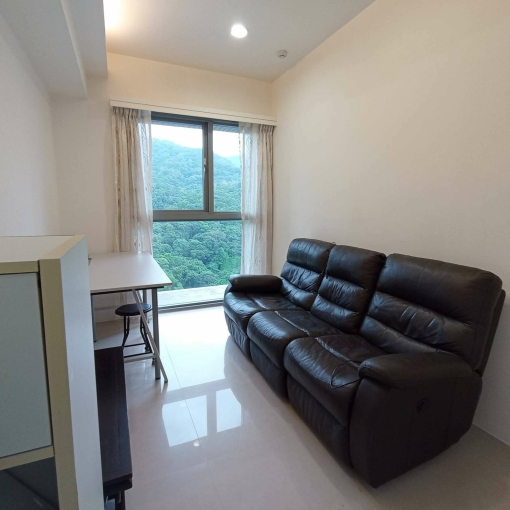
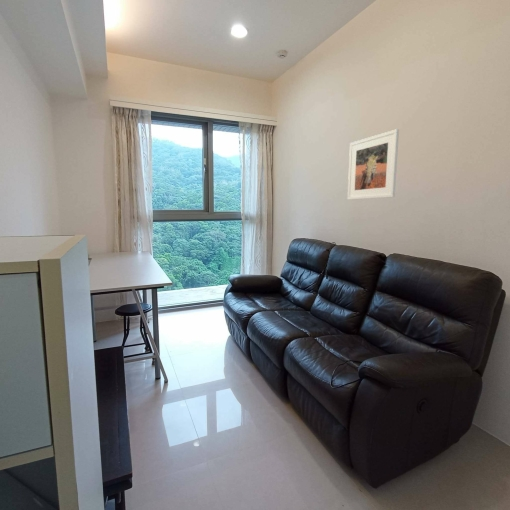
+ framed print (370, 168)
